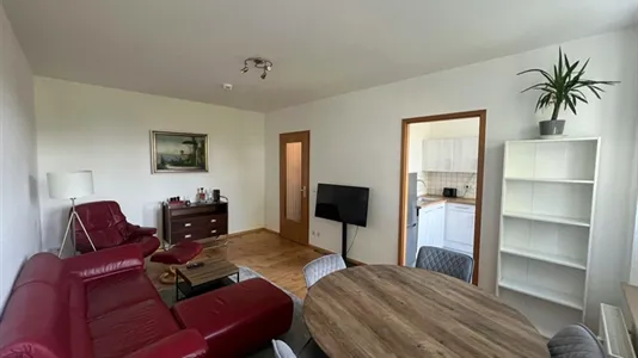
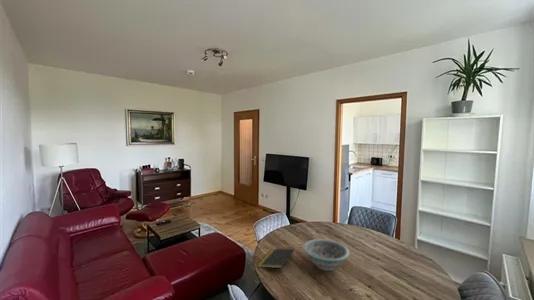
+ decorative bowl (325, 257)
+ notepad (276, 257)
